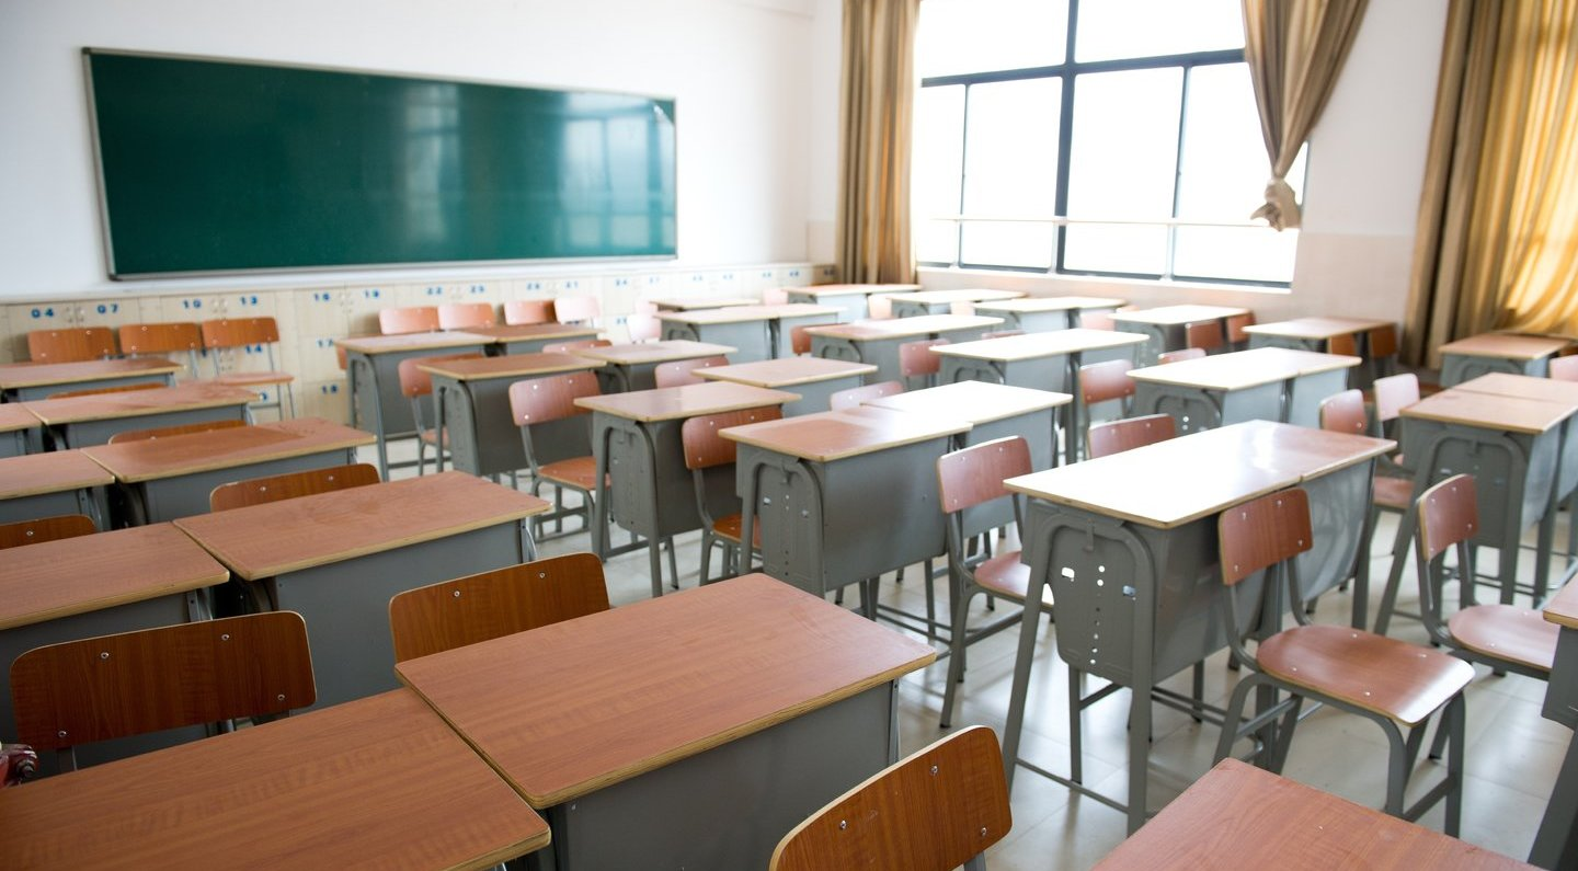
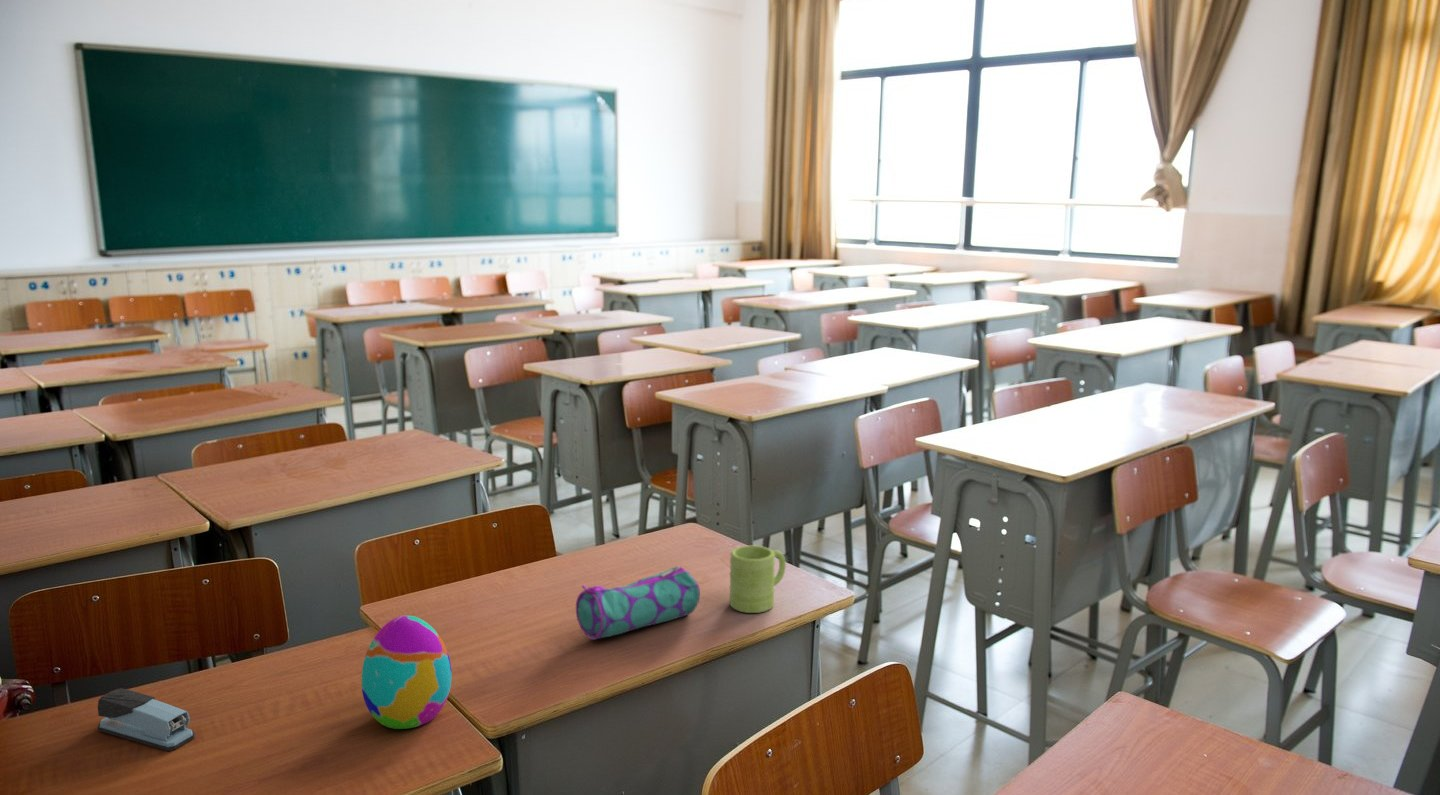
+ pencil case (638, 600)
+ stapler (143, 716)
+ mug (759, 576)
+ decorative egg (406, 666)
